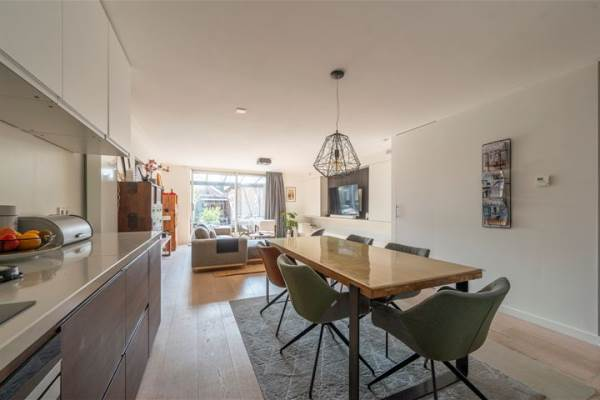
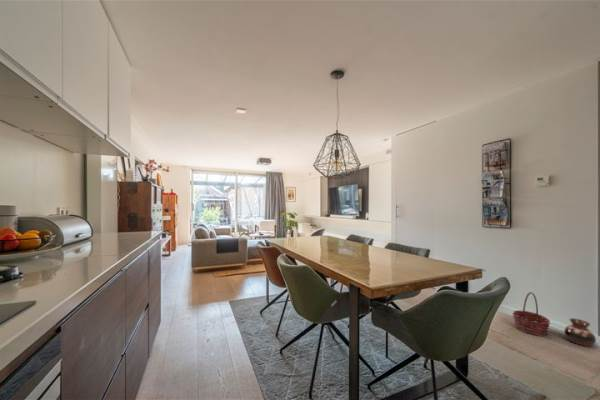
+ vase (579, 331)
+ basket (530, 312)
